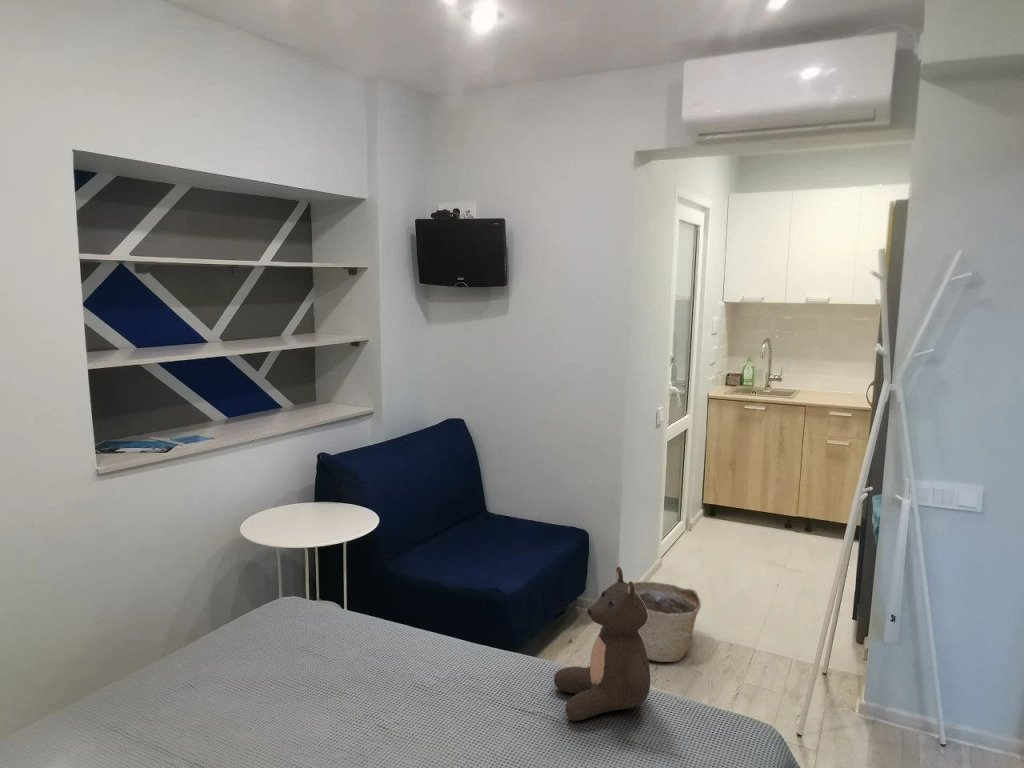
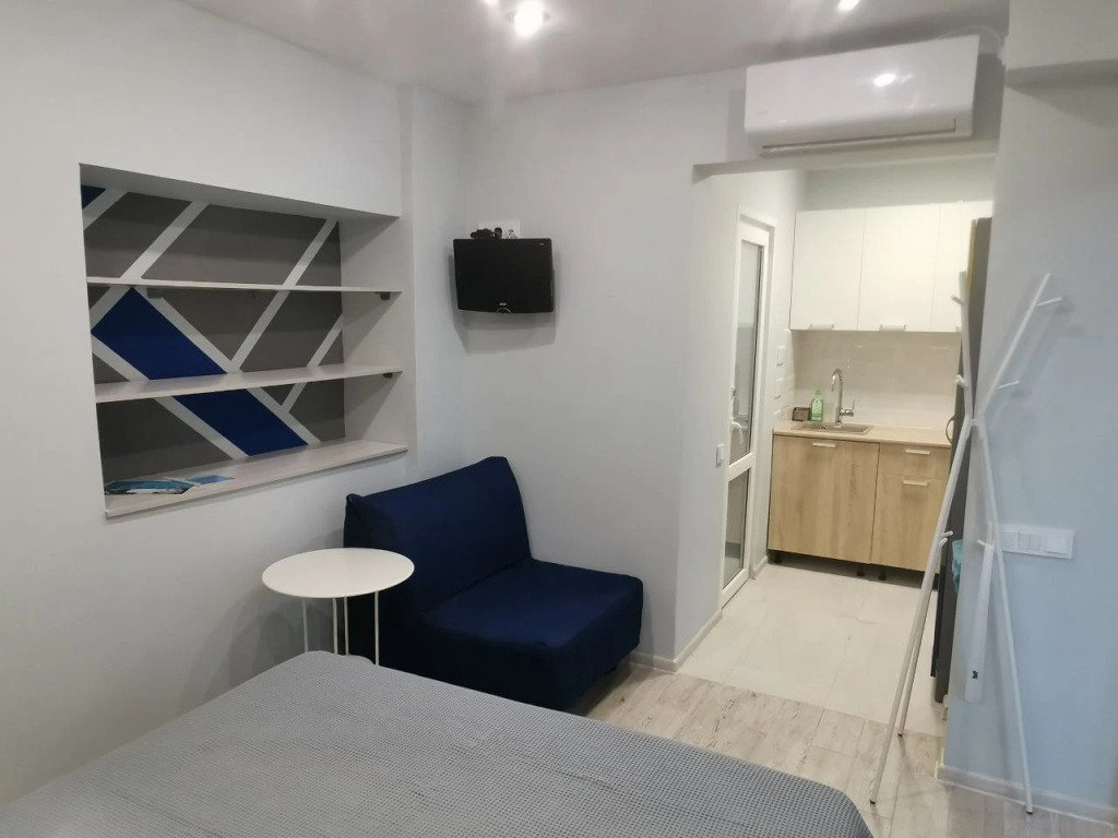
- teddy bear (603, 639)
- basket (660, 618)
